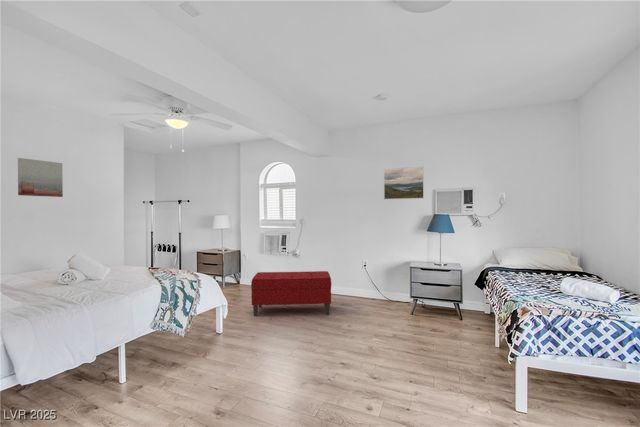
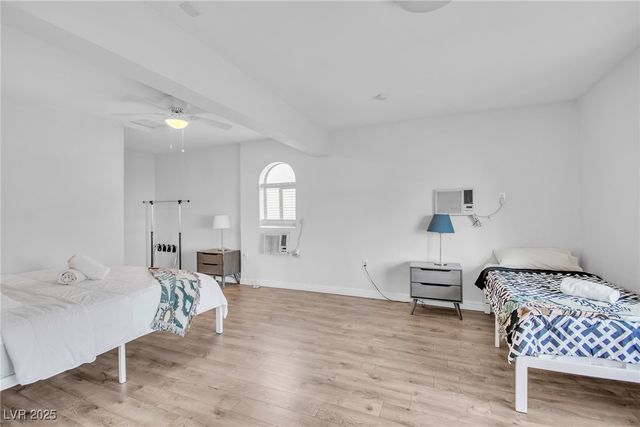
- wall art (41, 178)
- bench (292, 292)
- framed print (403, 183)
